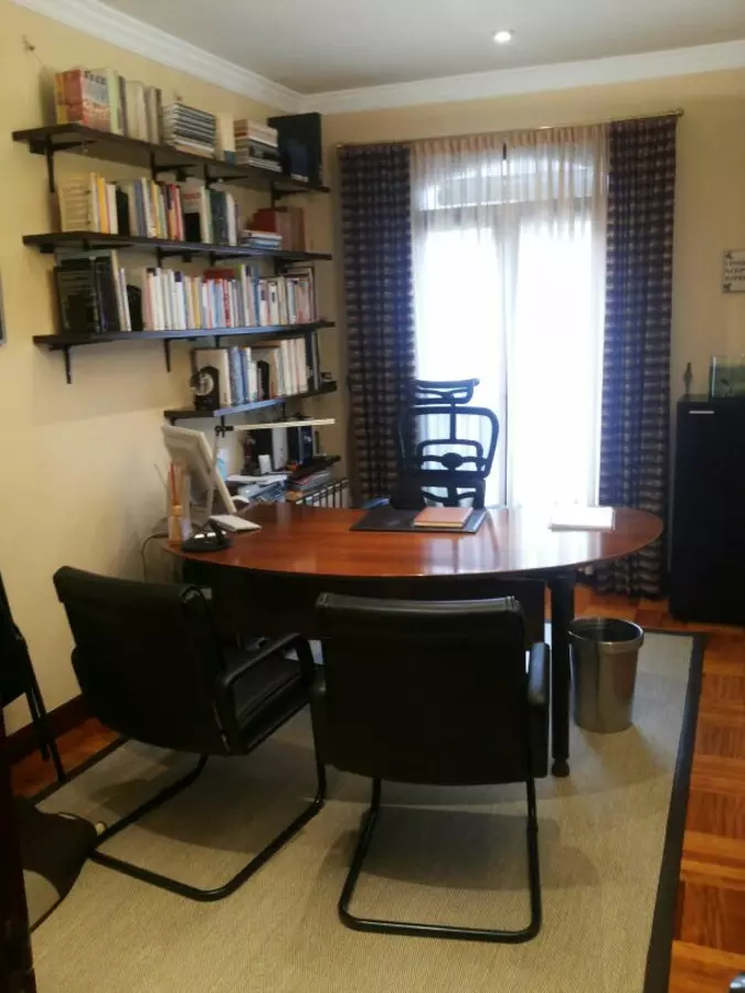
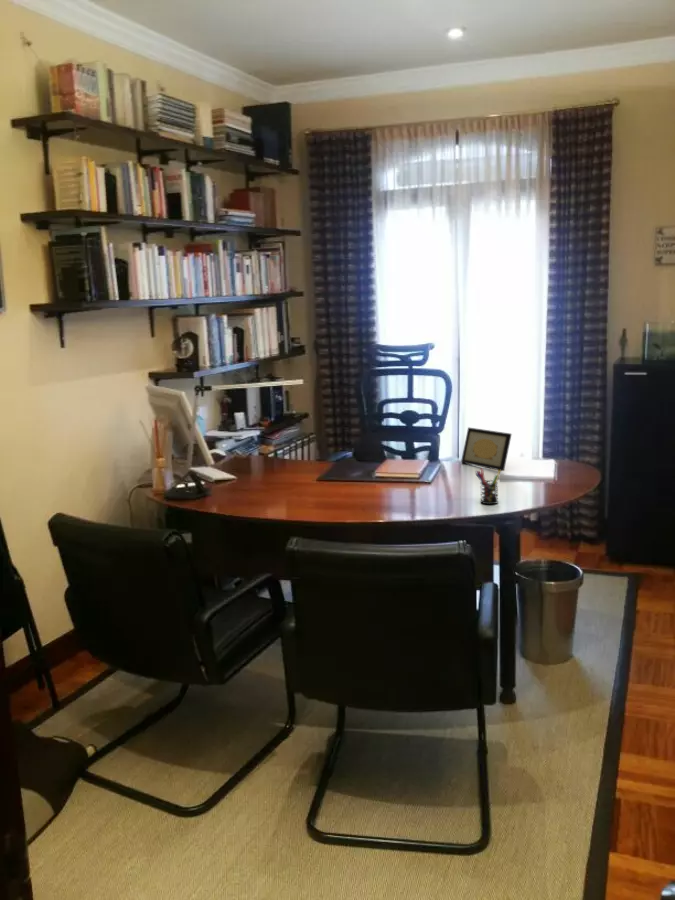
+ pen holder (489, 485)
+ picture frame (488, 448)
